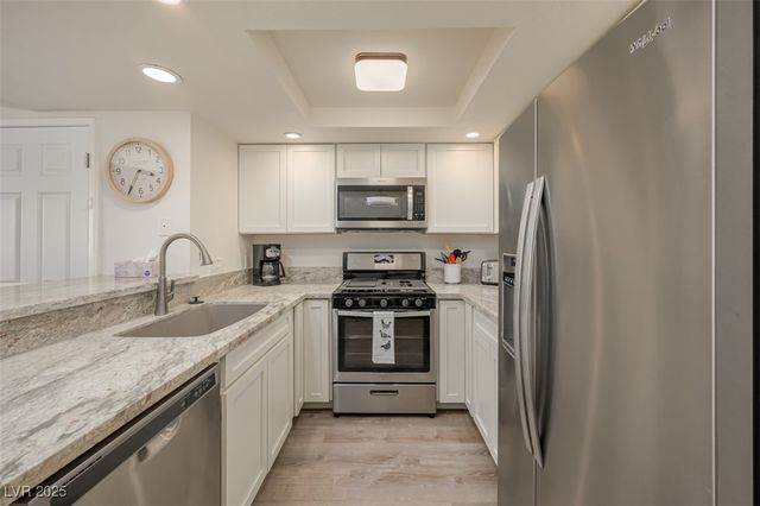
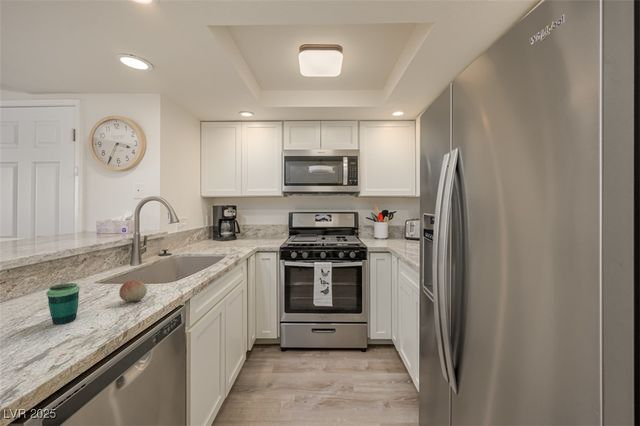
+ cup (63, 303)
+ fruit (133, 290)
